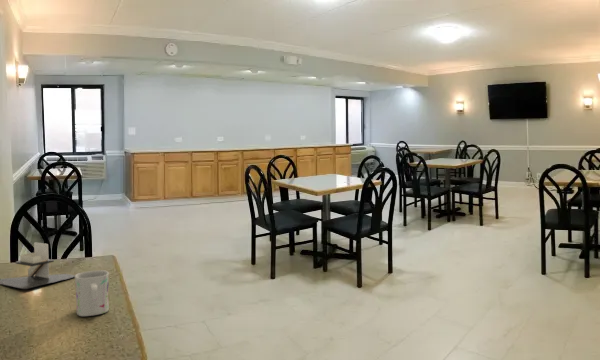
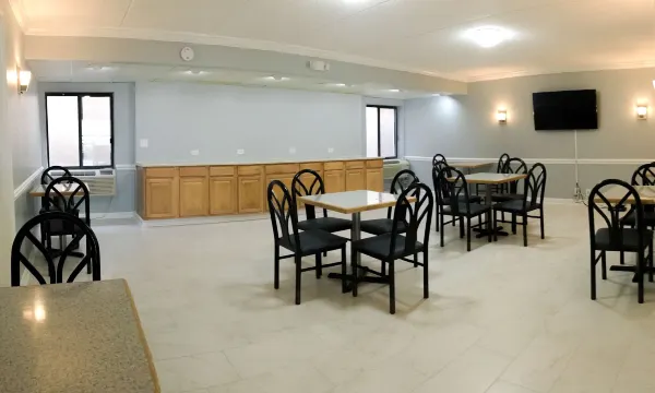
- mug (92, 294)
- napkin holder (33, 261)
